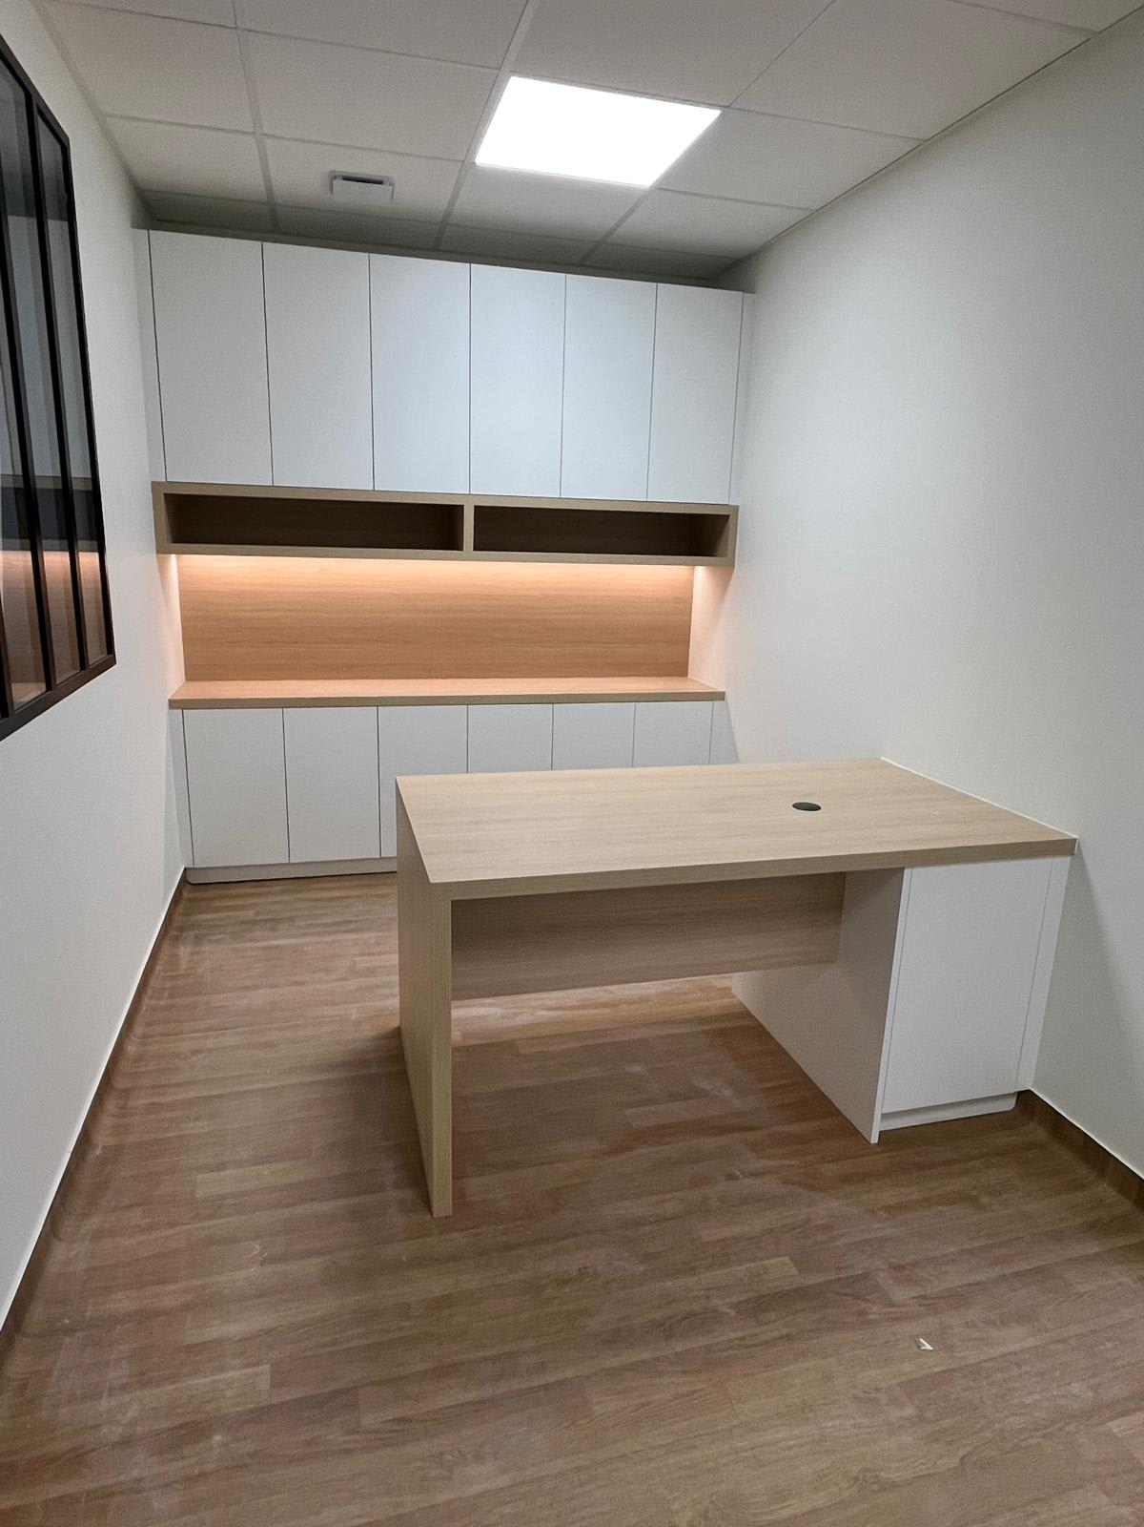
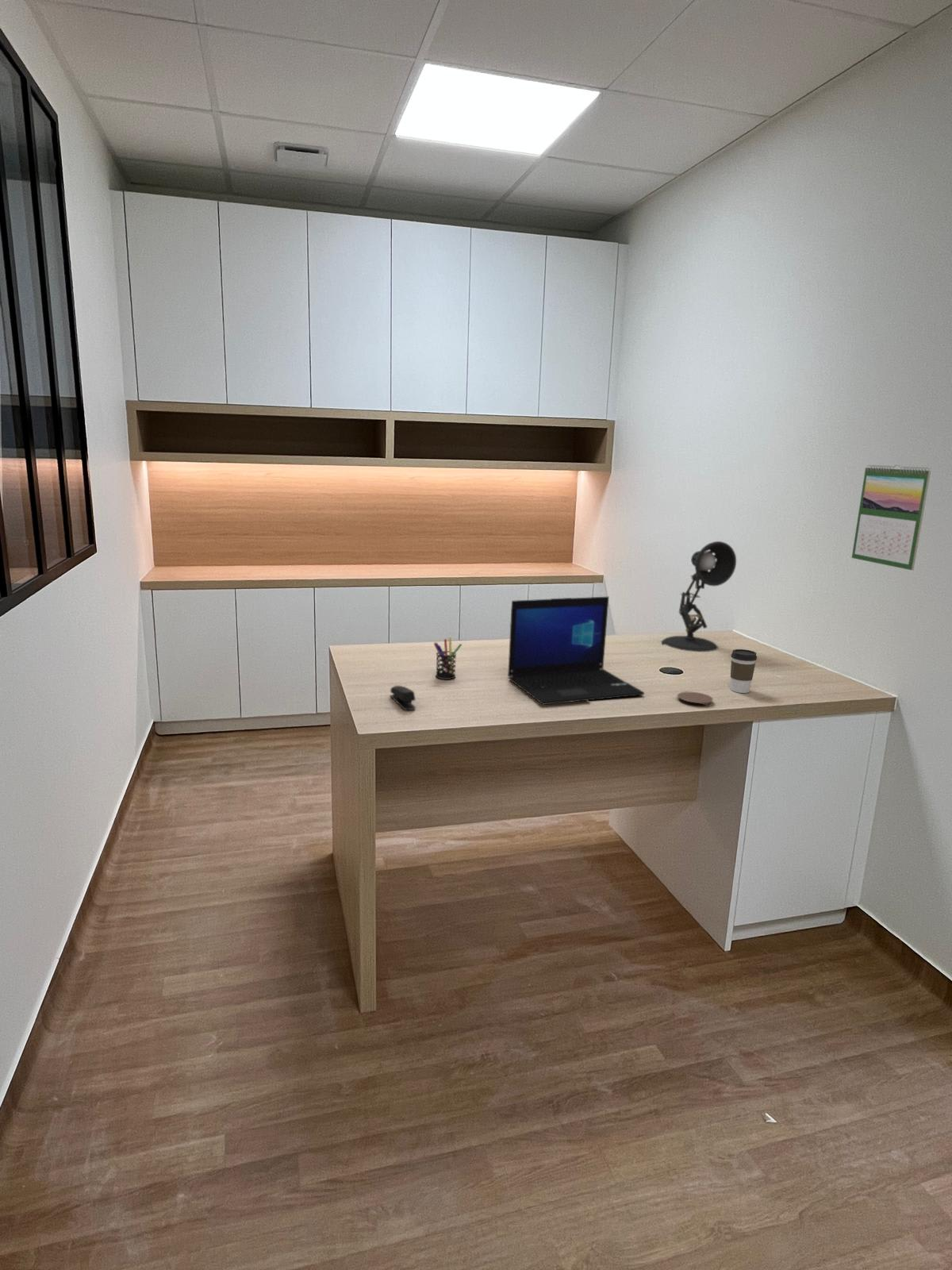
+ pen holder (448, 656)
+ laptop (576, 648)
+ calendar (889, 514)
+ coffee cup (742, 671)
+ stapler (402, 694)
+ coaster (694, 699)
+ desk lamp (696, 592)
